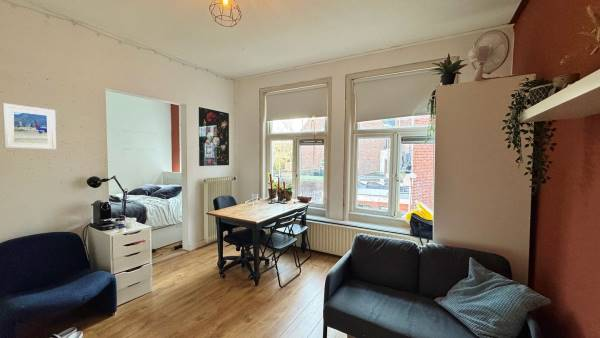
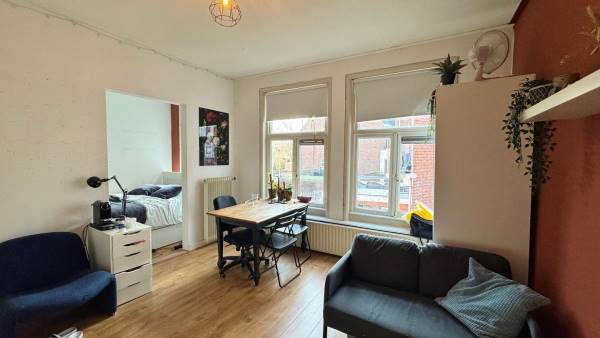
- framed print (31, 128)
